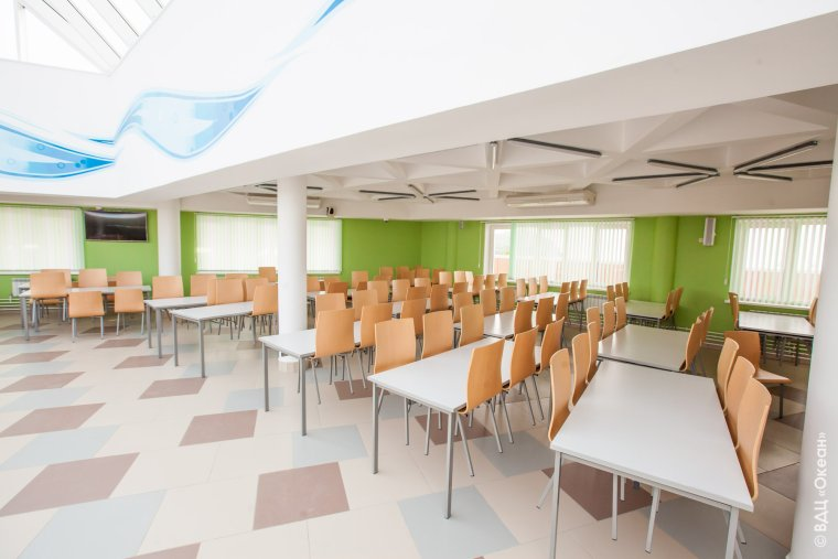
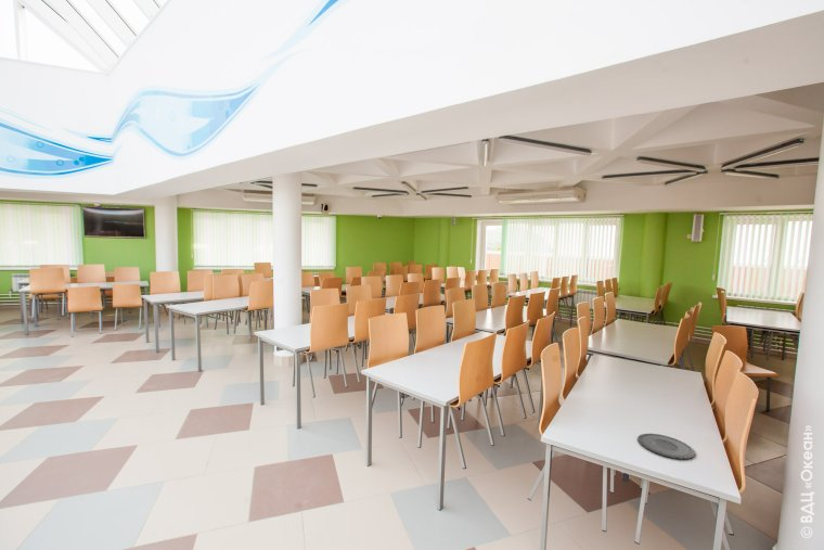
+ plate (665, 445)
